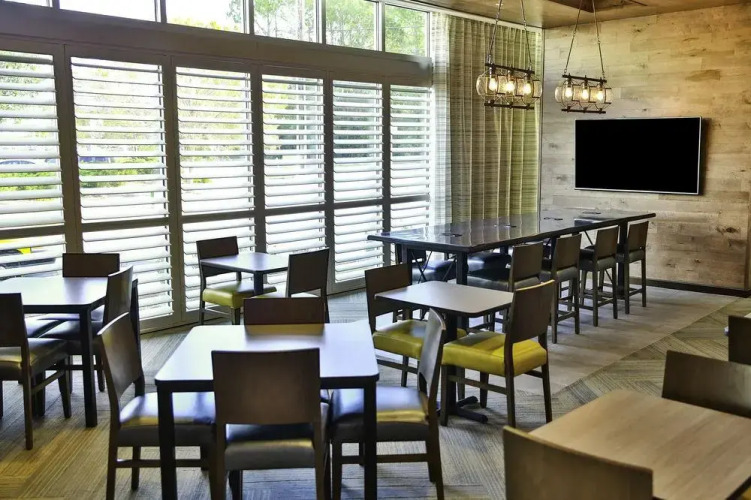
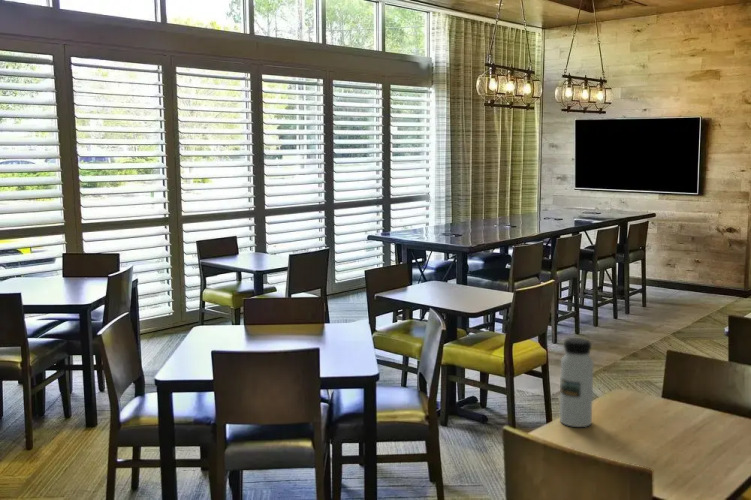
+ water bottle (576, 381)
